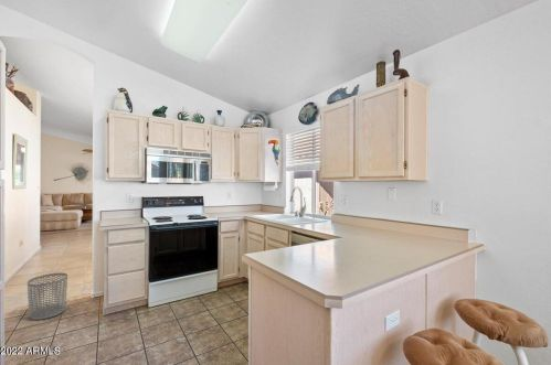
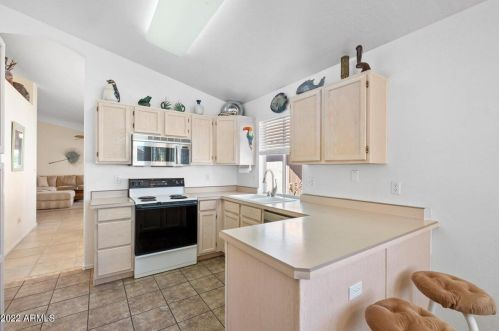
- waste bin (47, 296)
